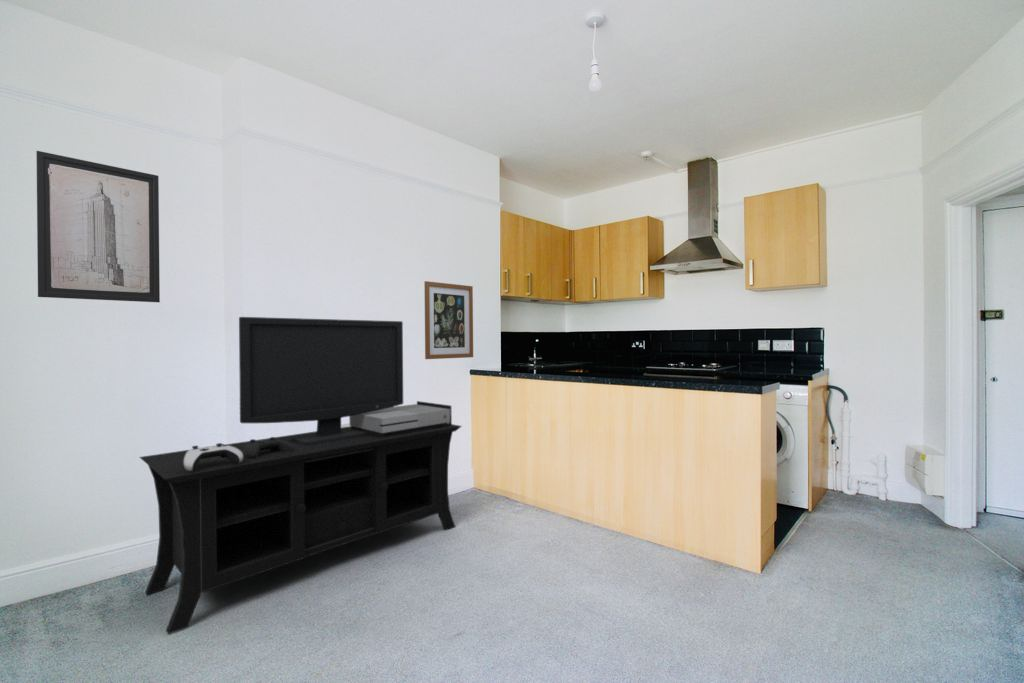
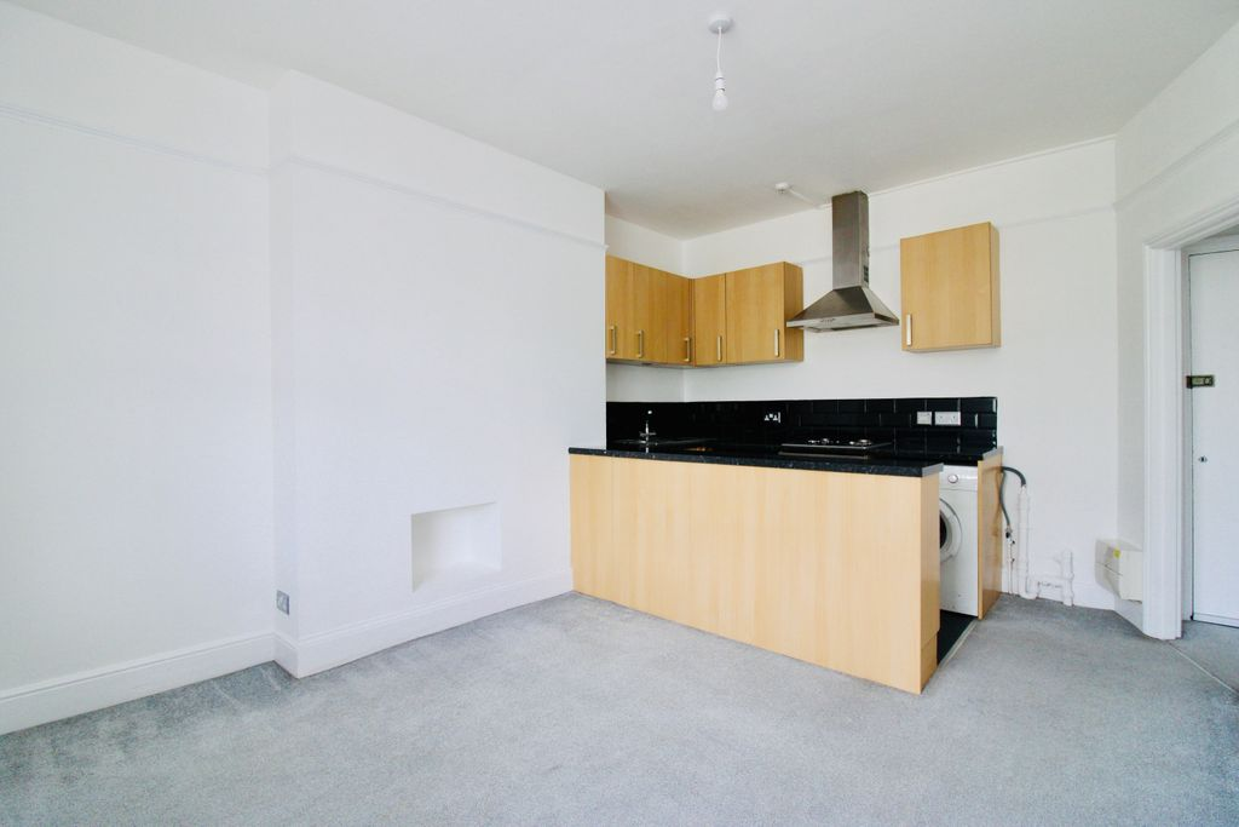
- wall art (102, 232)
- wall art (450, 321)
- media console (323, 437)
